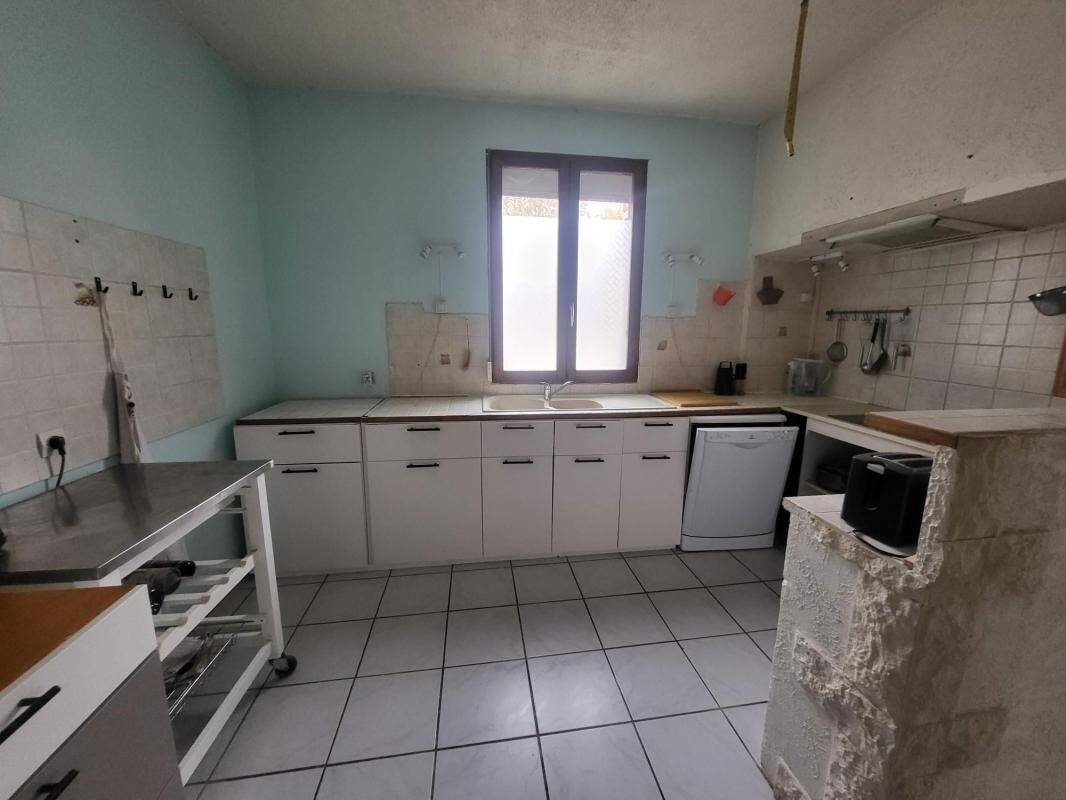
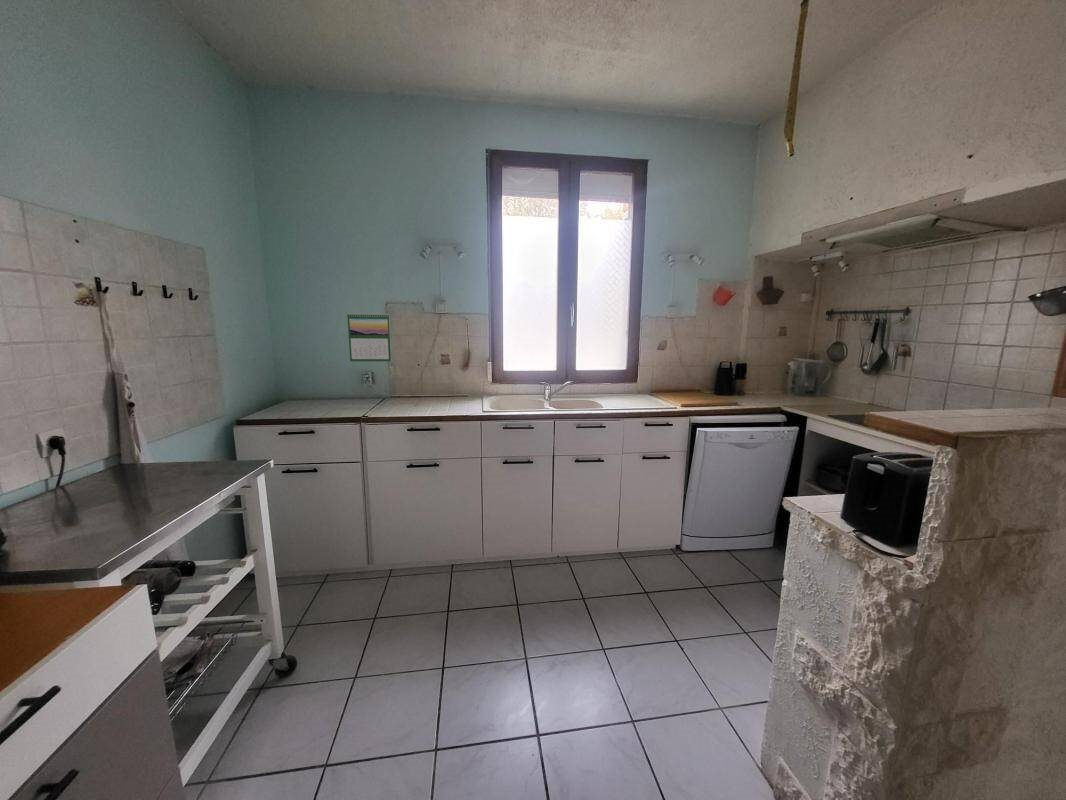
+ calendar (369, 337)
